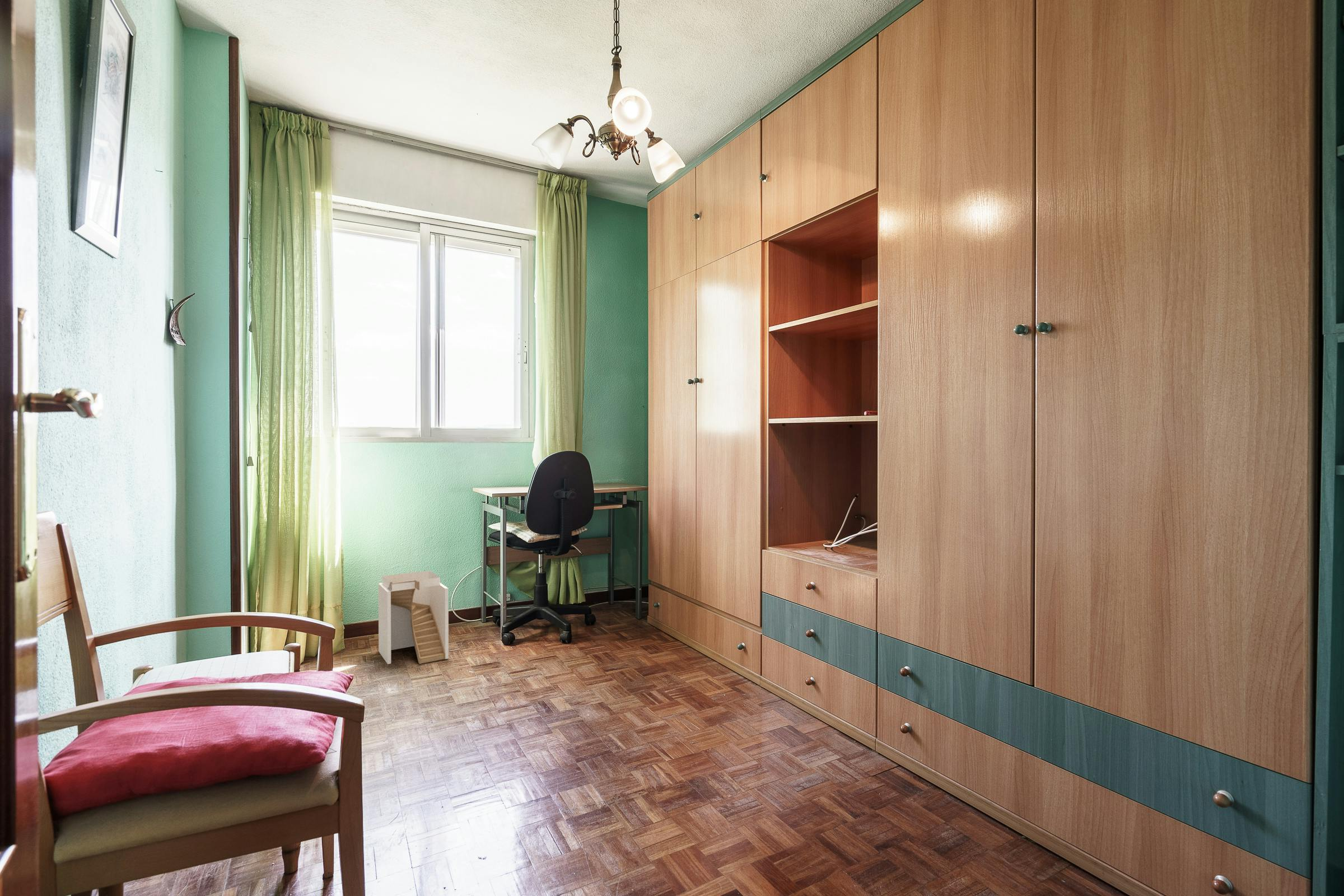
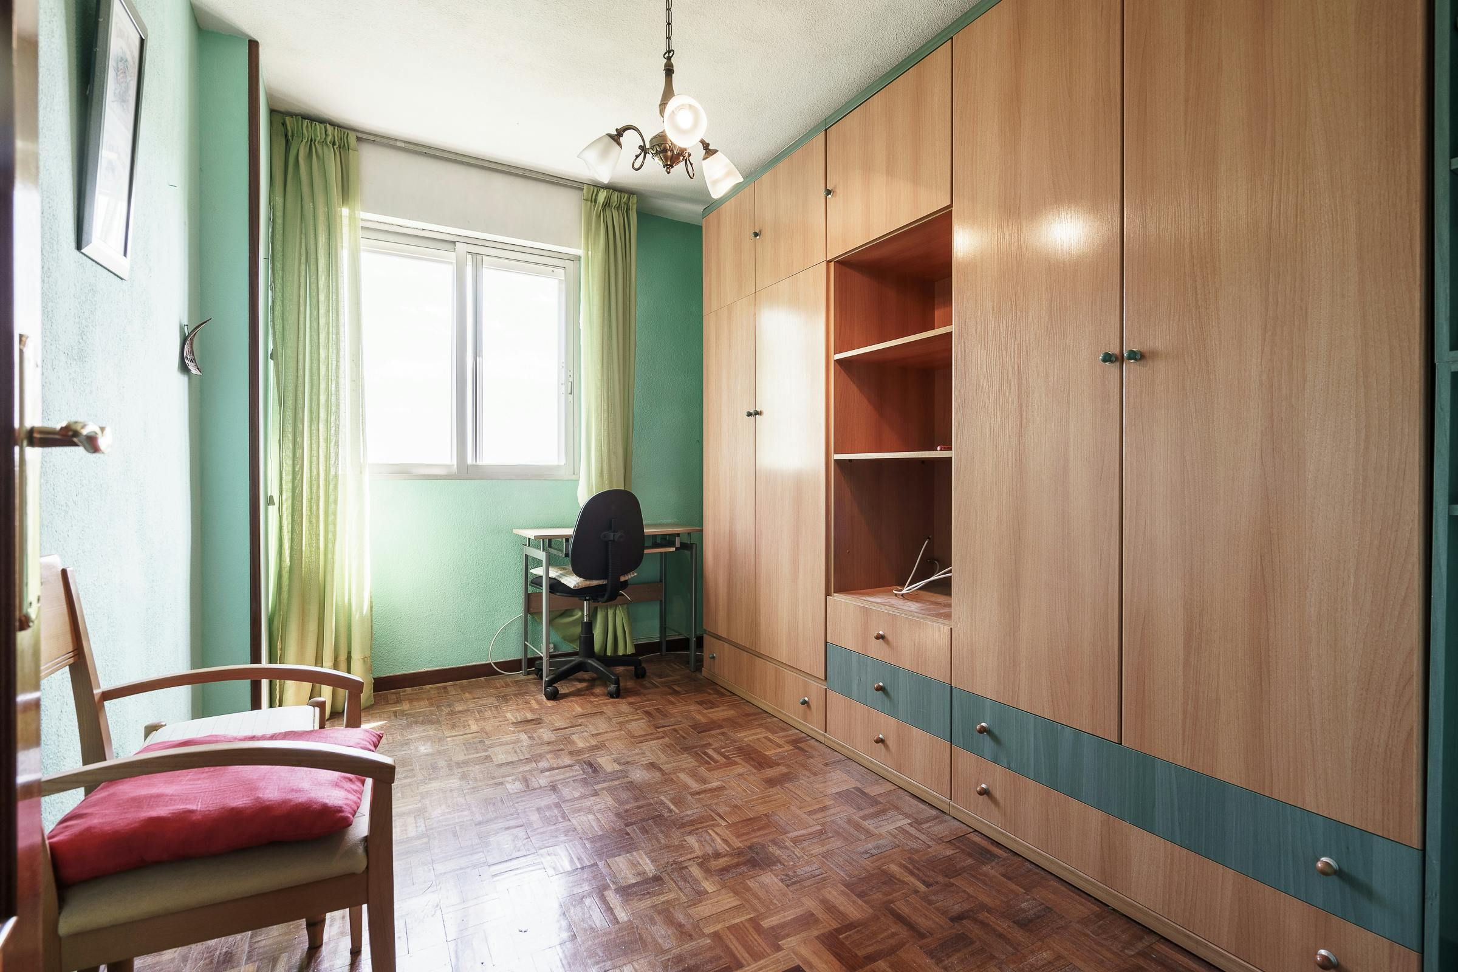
- staircase (413, 615)
